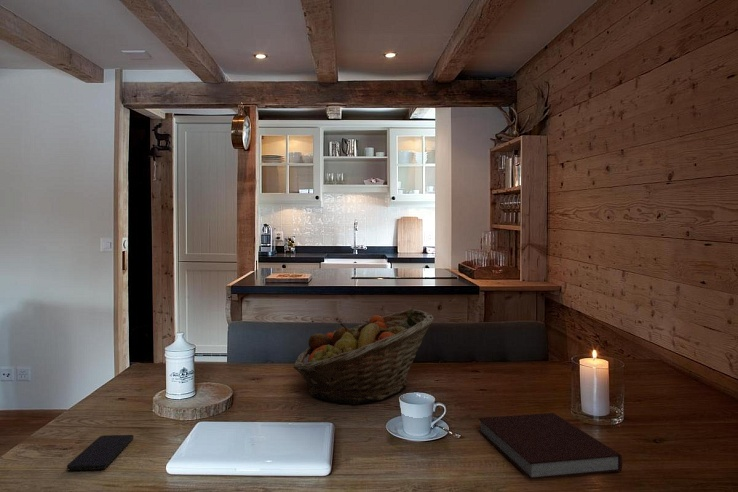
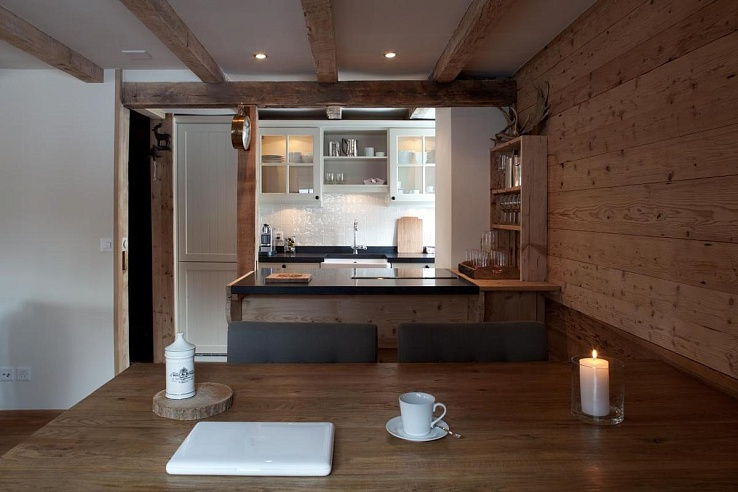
- notebook (543, 442)
- fruit basket (364, 350)
- smartphone (102, 451)
